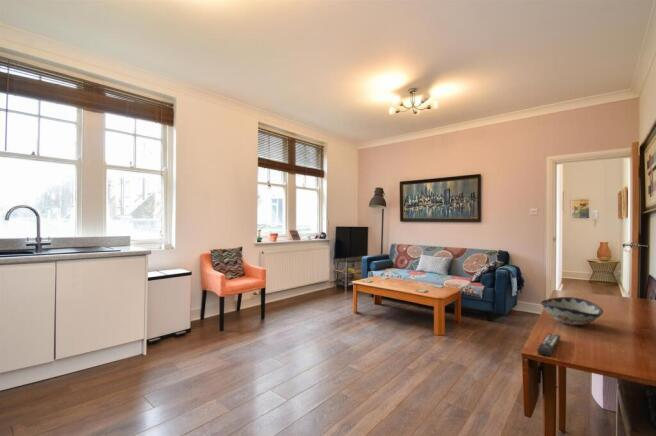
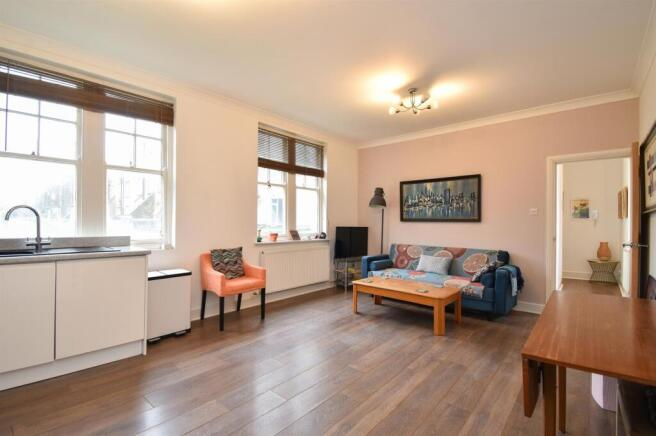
- remote control (549, 343)
- decorative bowl (570, 312)
